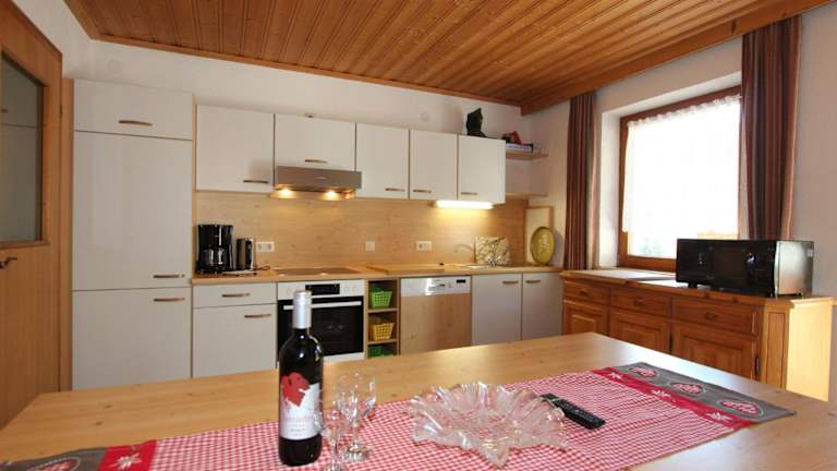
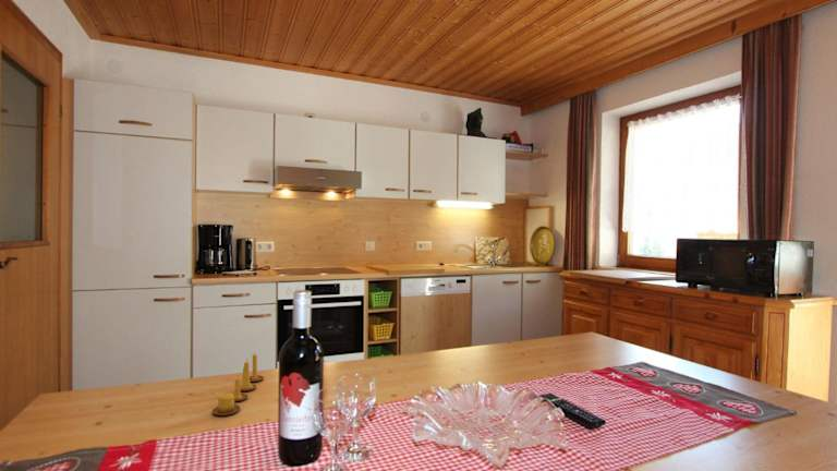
+ candle (243, 378)
